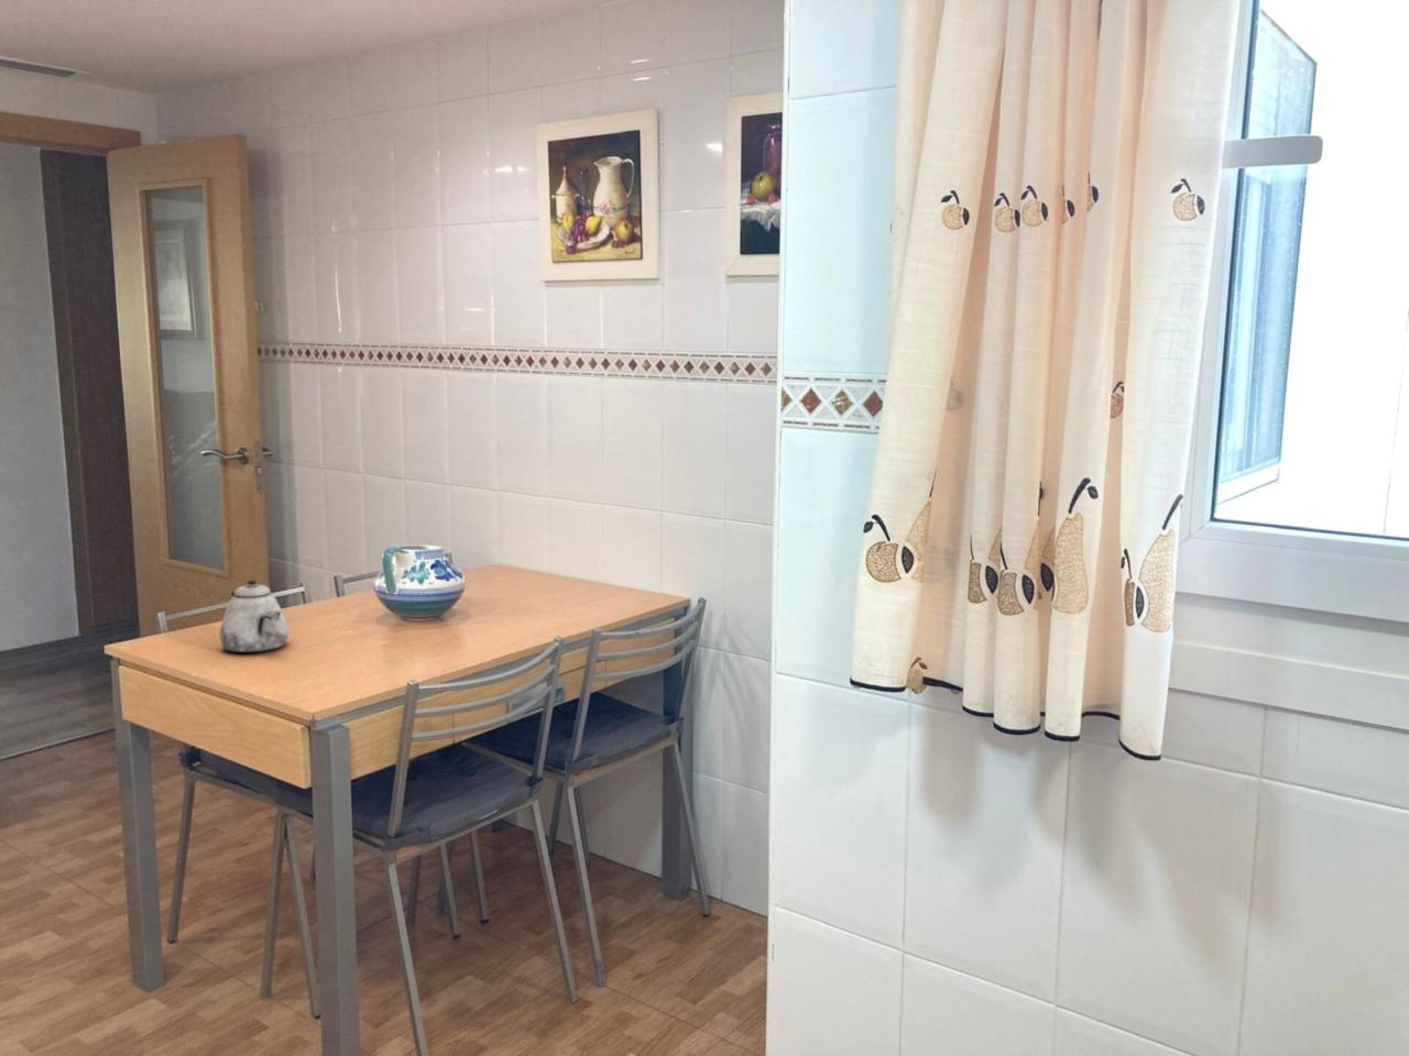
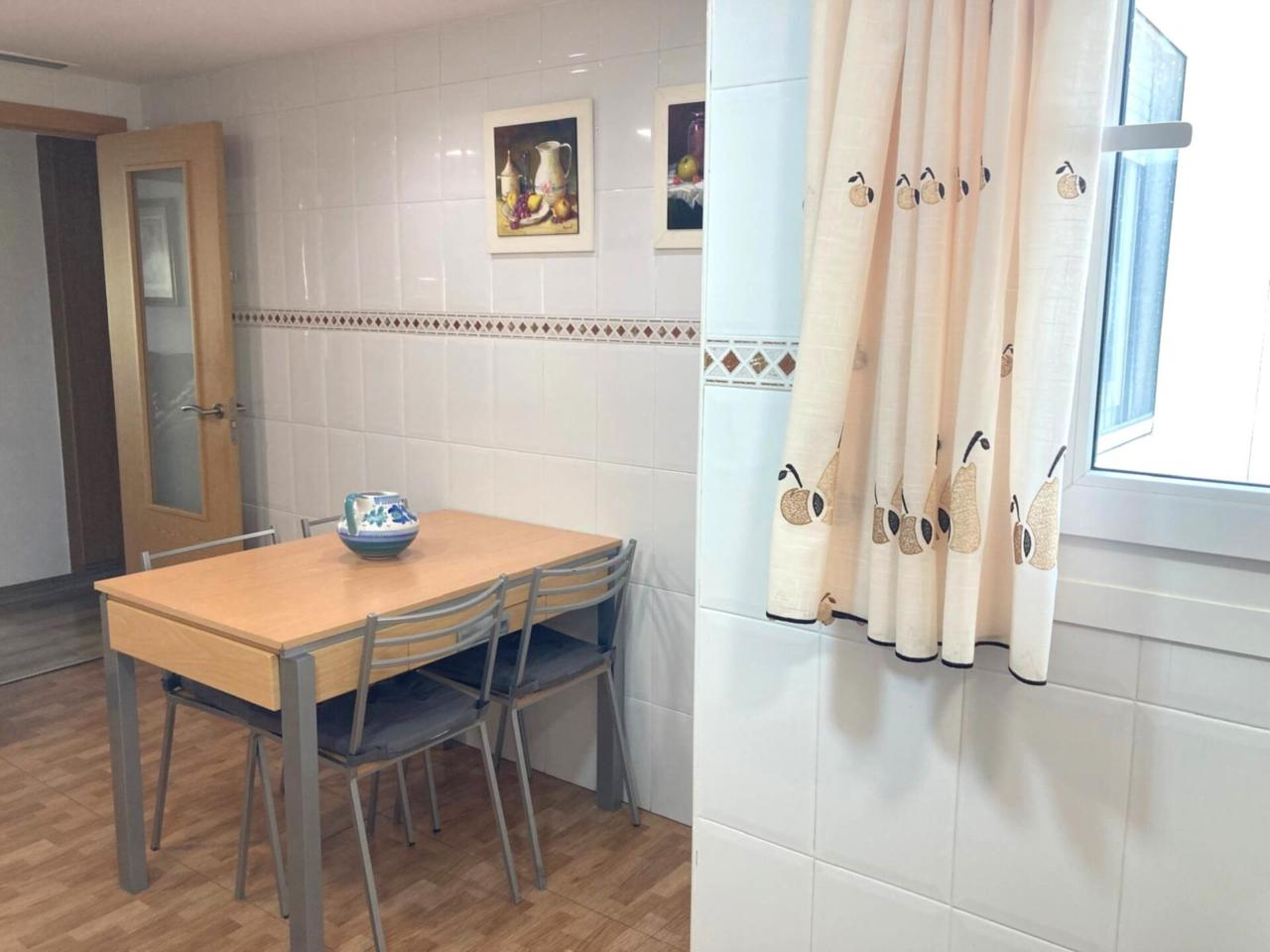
- teapot (255, 615)
